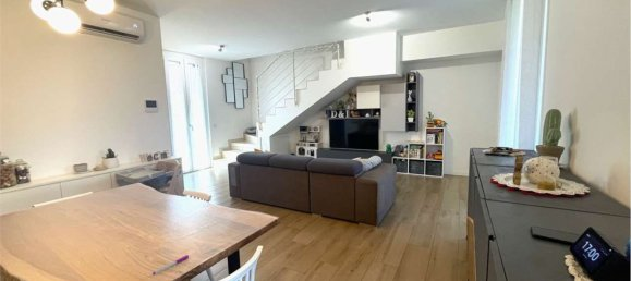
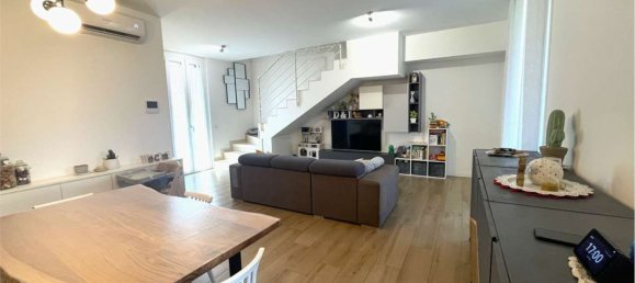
- pen (171, 264)
